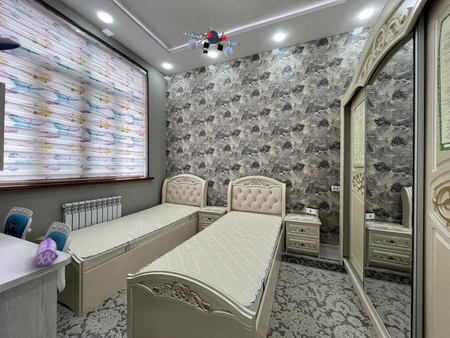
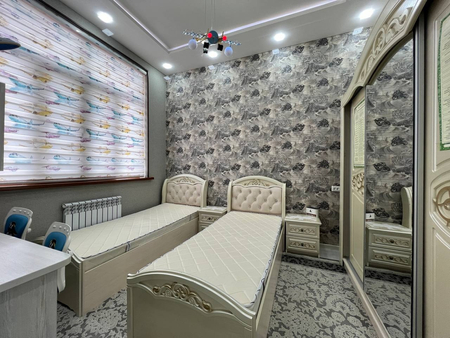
- pencil case (46, 251)
